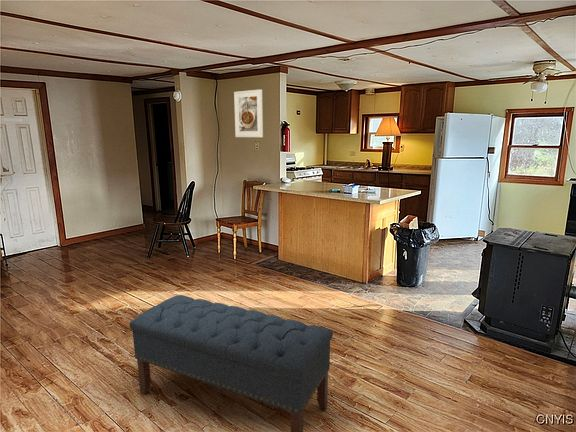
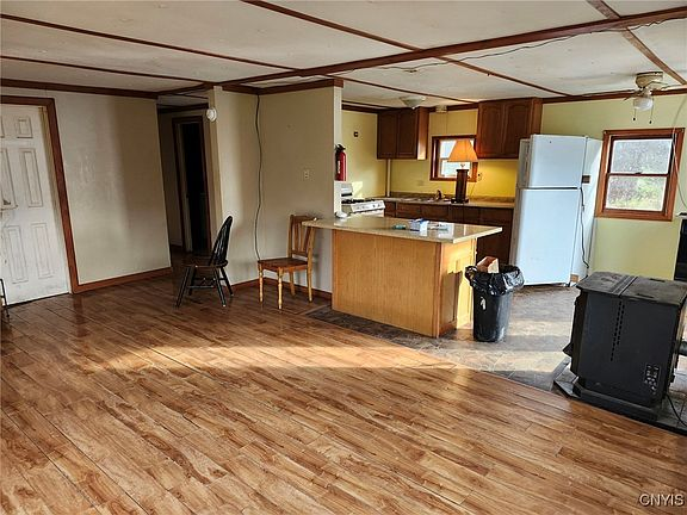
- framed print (248, 114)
- bench (229, 360)
